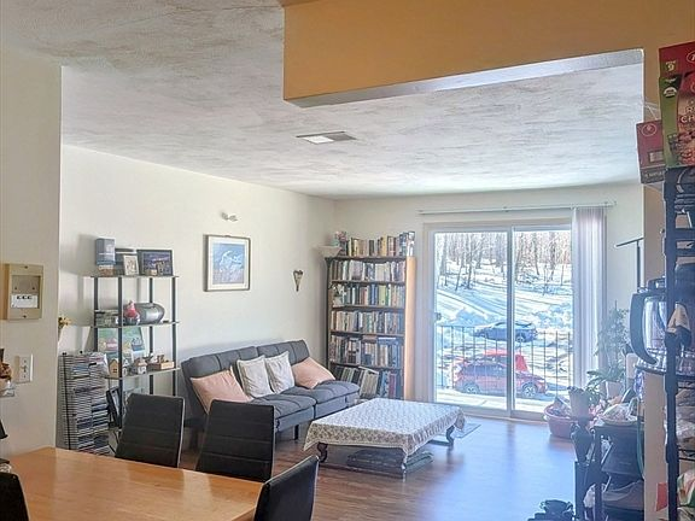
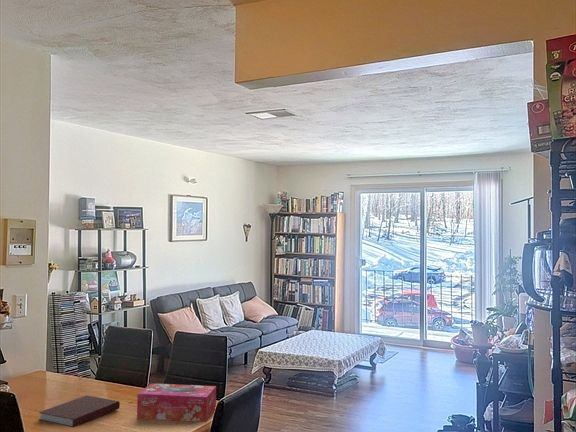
+ notebook (80, 410)
+ tissue box (177, 401)
